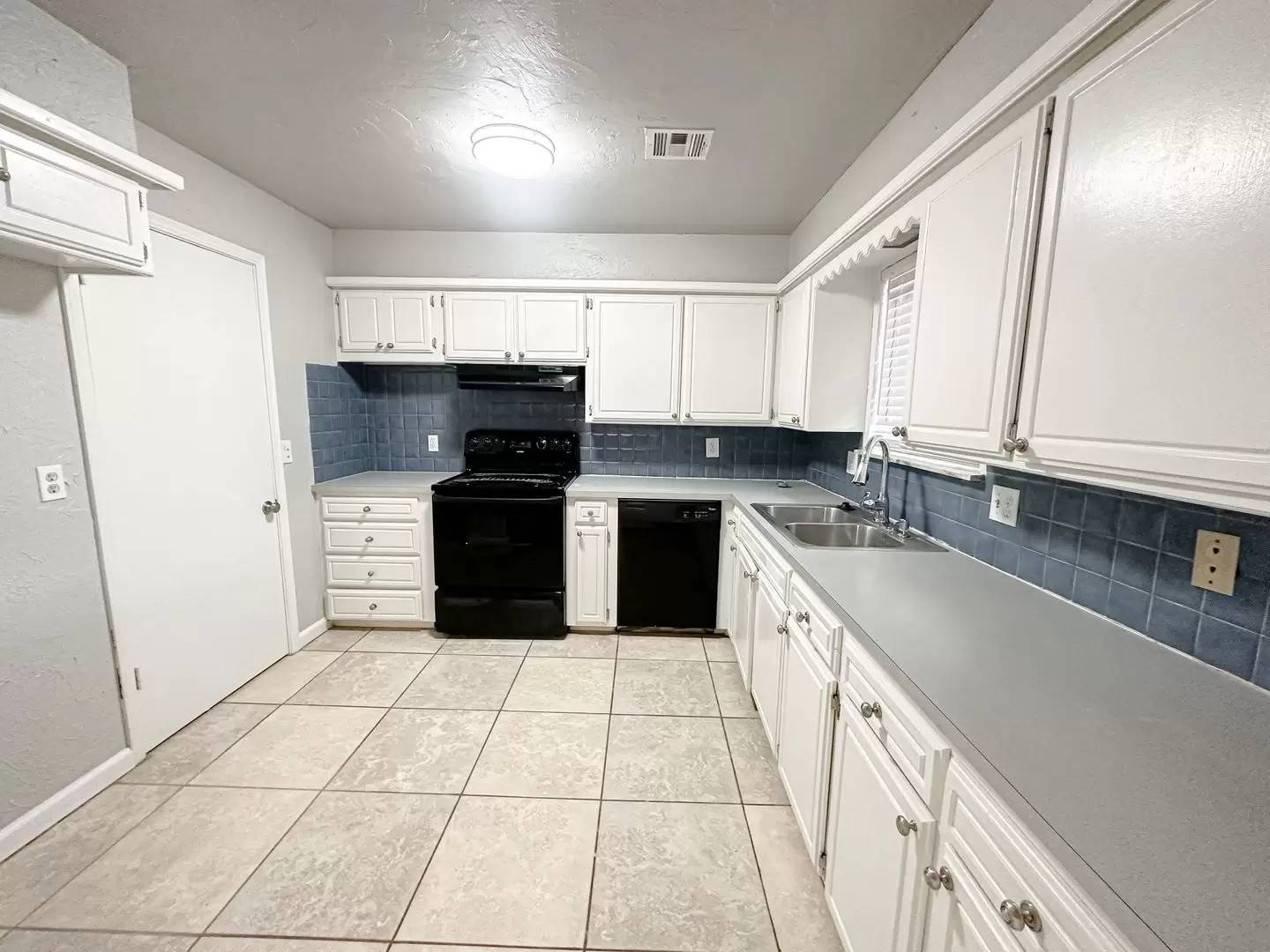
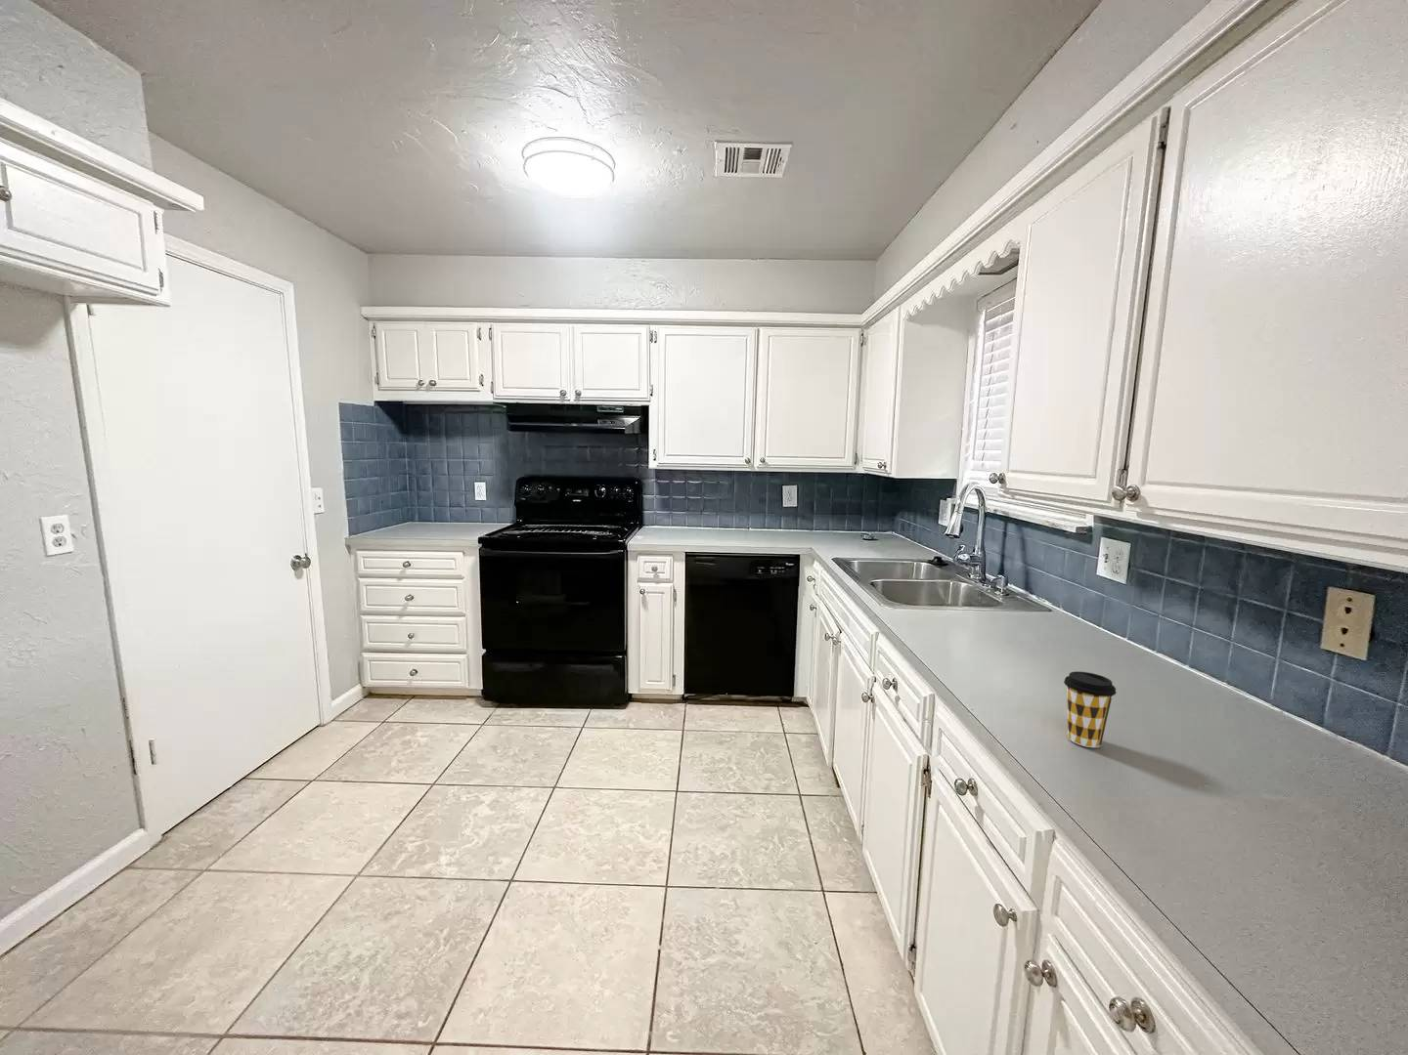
+ coffee cup (1086, 709)
